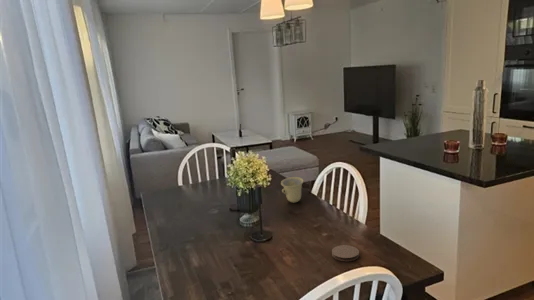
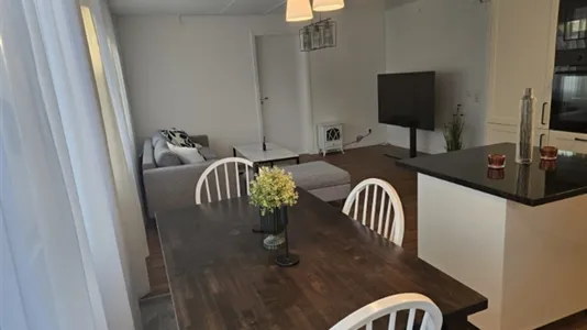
- cup (292, 191)
- coaster (345, 253)
